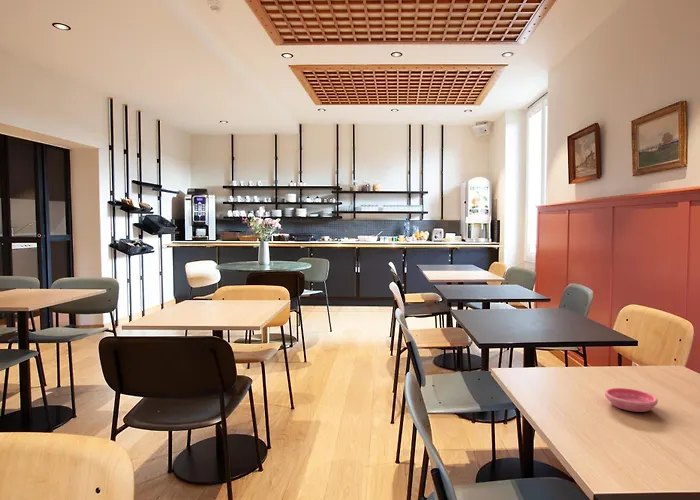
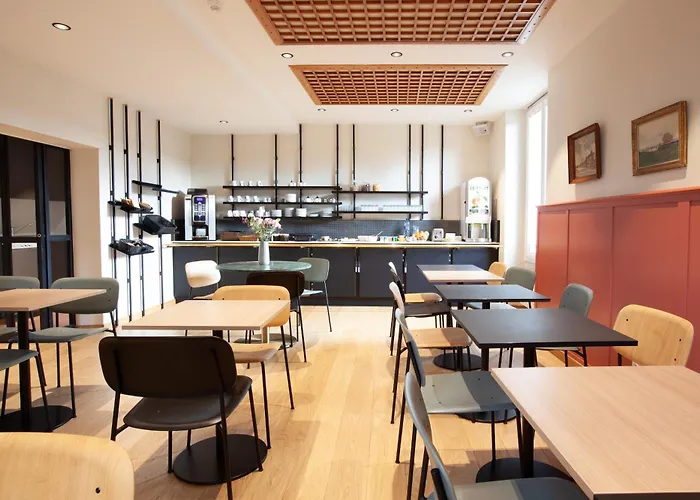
- saucer (630, 400)
